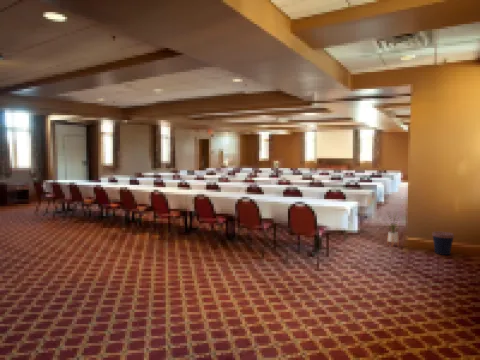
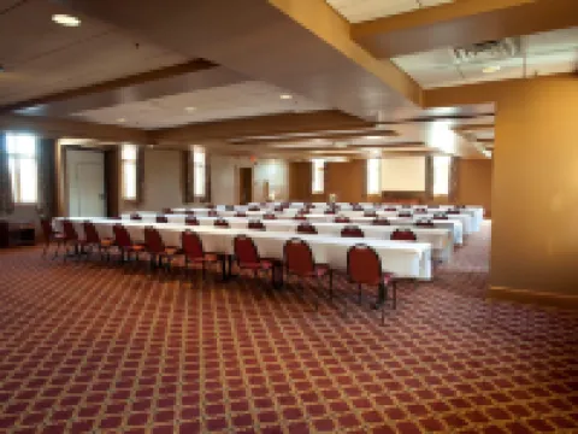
- coffee cup (442, 243)
- house plant (393, 228)
